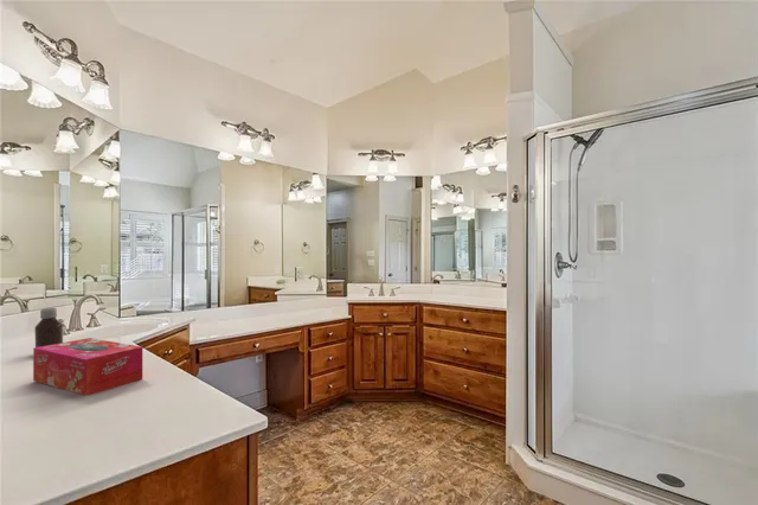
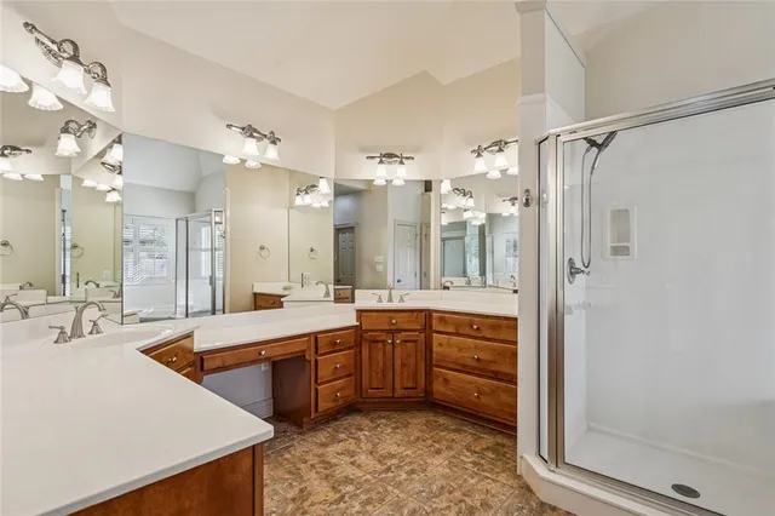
- tissue box (88, 363)
- bottle (49, 330)
